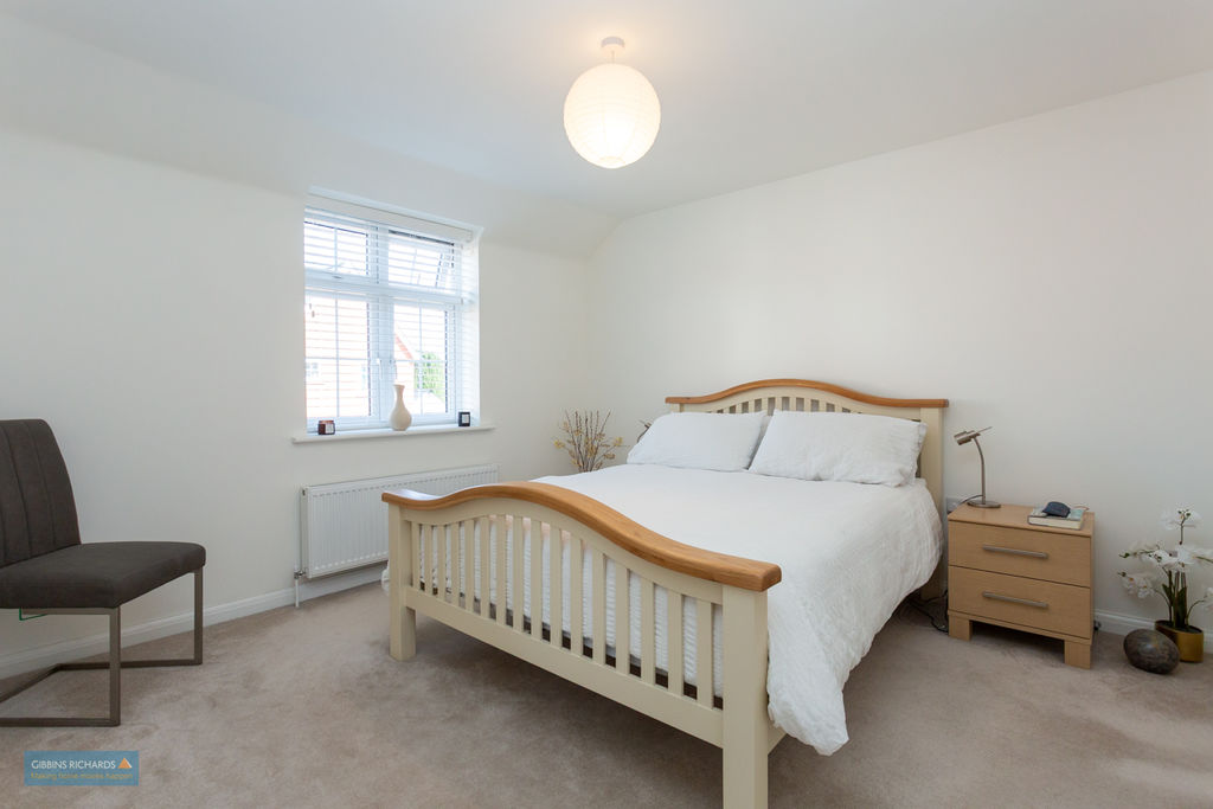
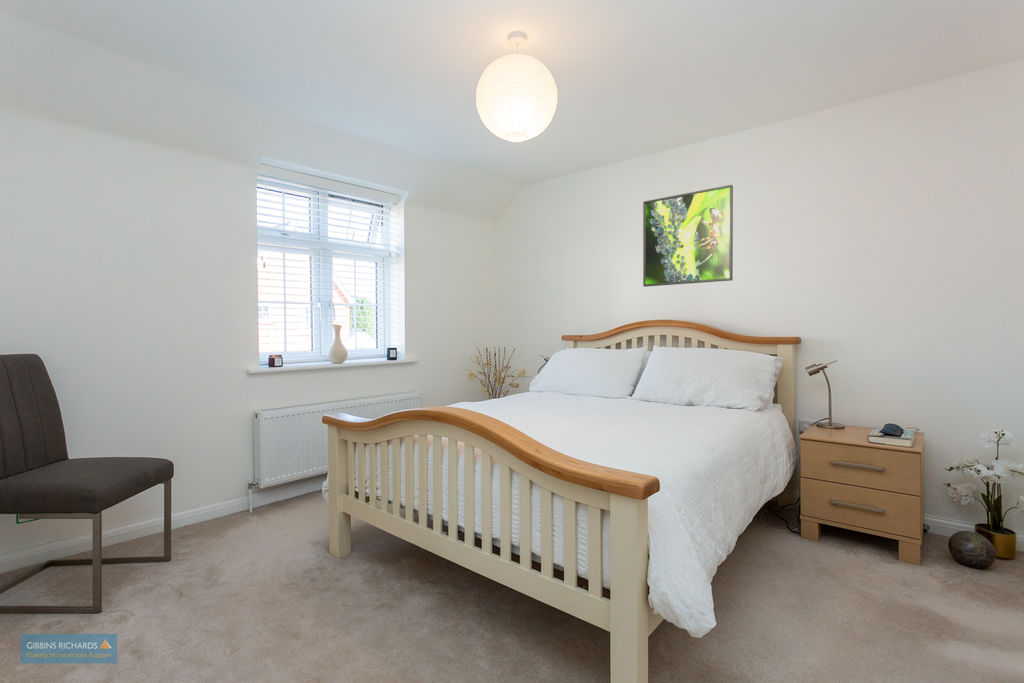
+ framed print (685, 238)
